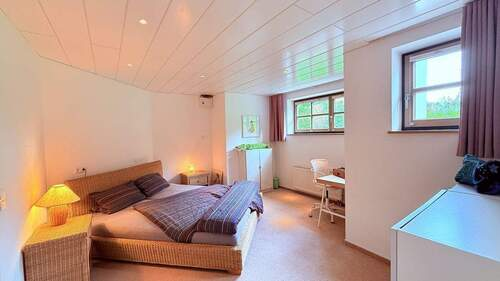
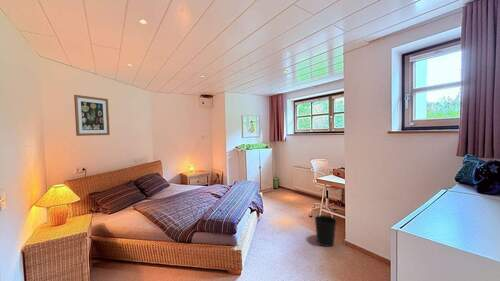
+ wall art (93, 116)
+ wastebasket (325, 231)
